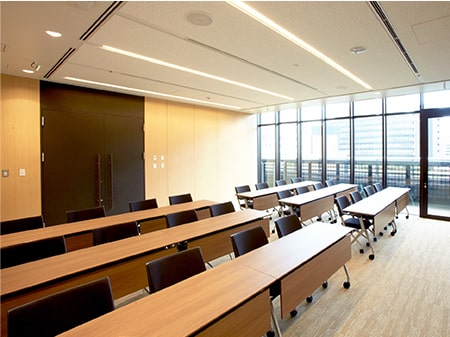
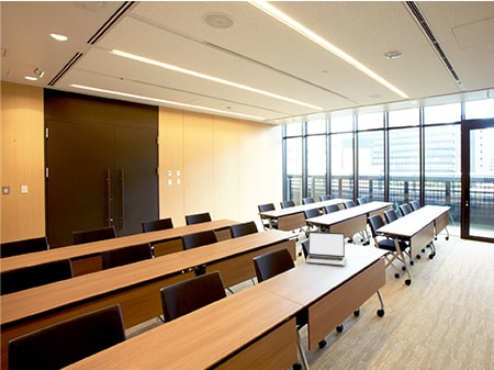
+ laptop (325, 247)
